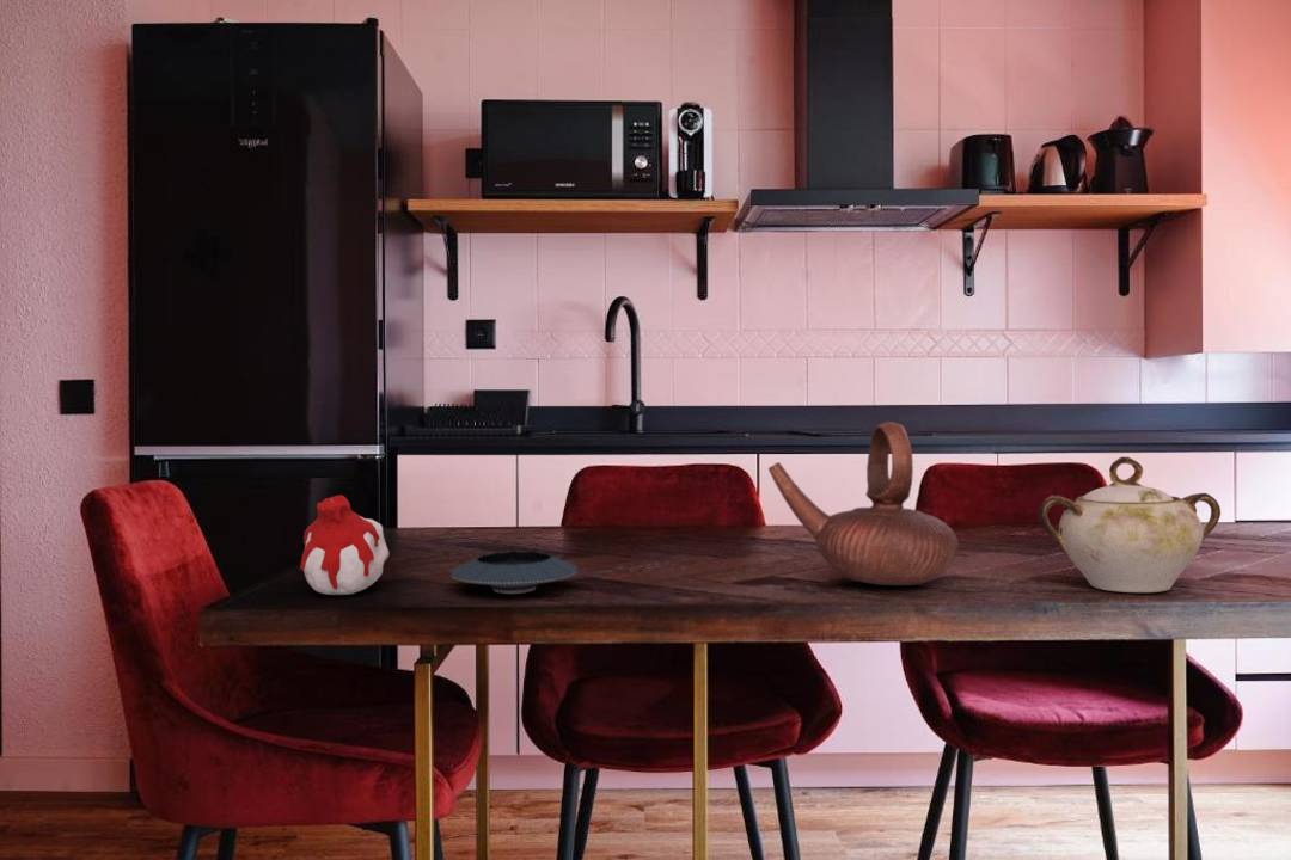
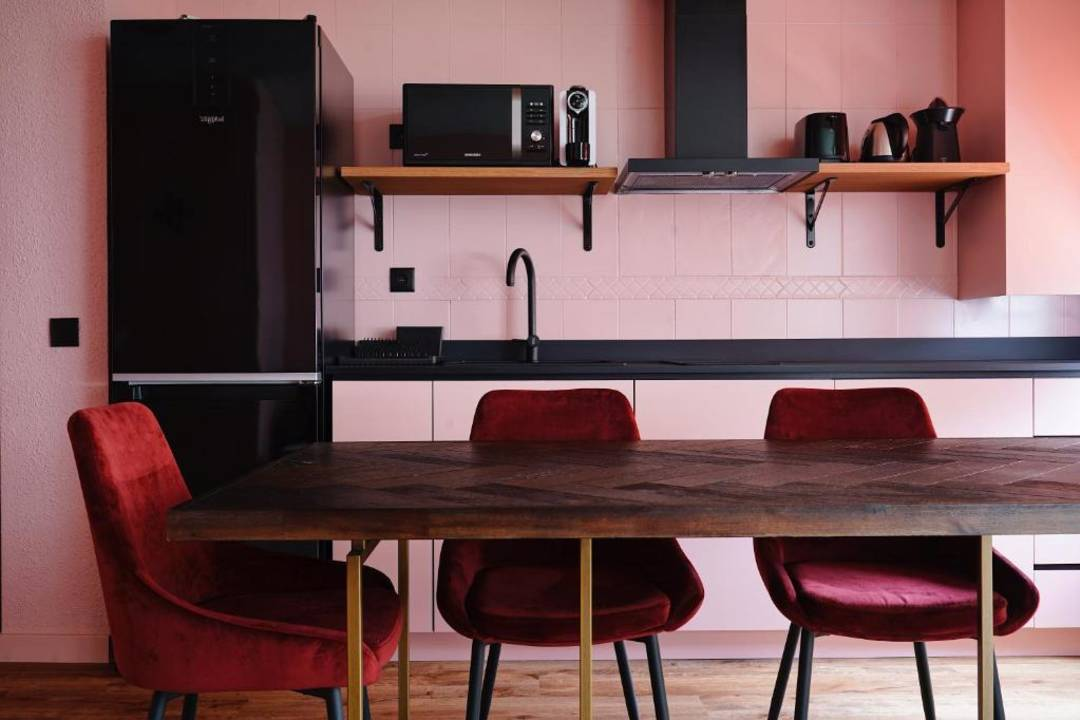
- sugar bowl (1128, 521)
- candle (343, 541)
- saucer (514, 566)
- teapot (862, 508)
